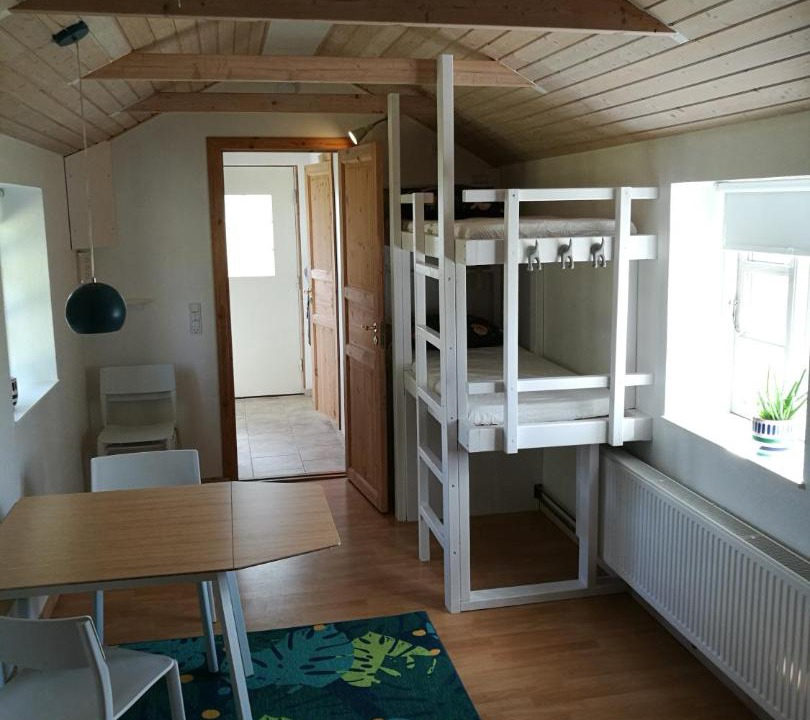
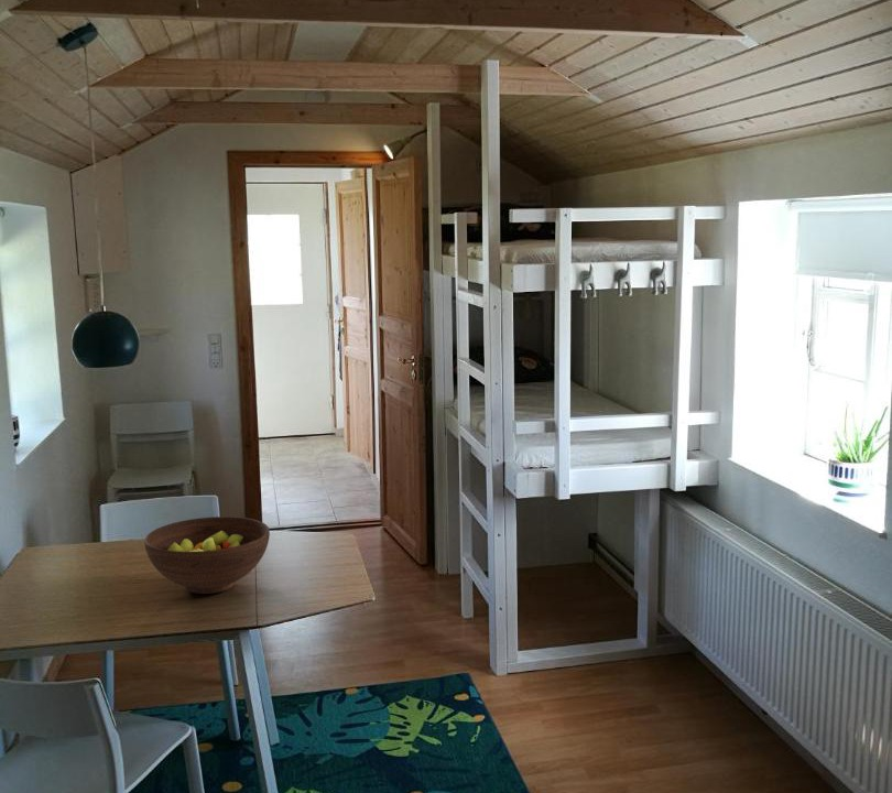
+ fruit bowl (209, 560)
